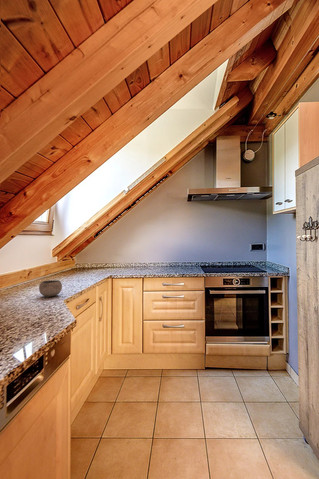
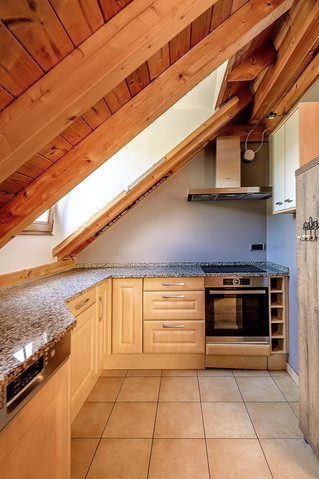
- bowl (50, 288)
